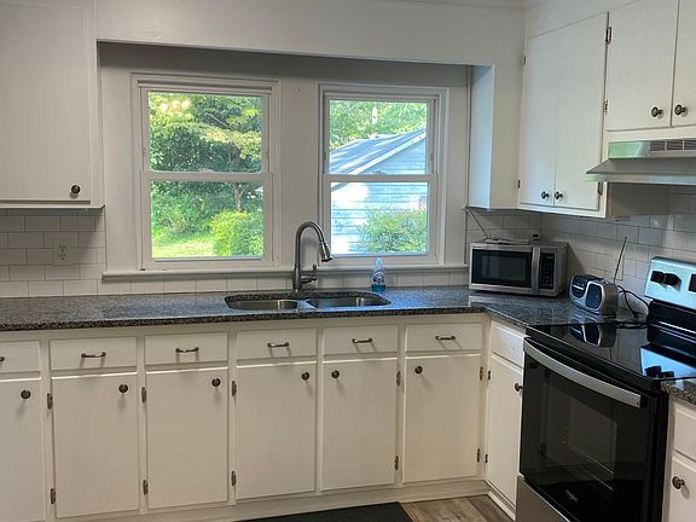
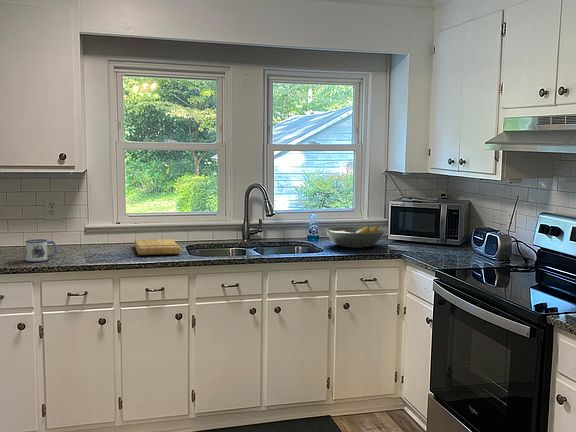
+ mug (41, 250)
+ cutting board (156, 246)
+ fruit bowl (354, 235)
